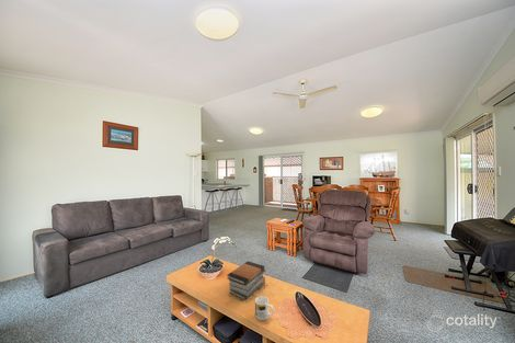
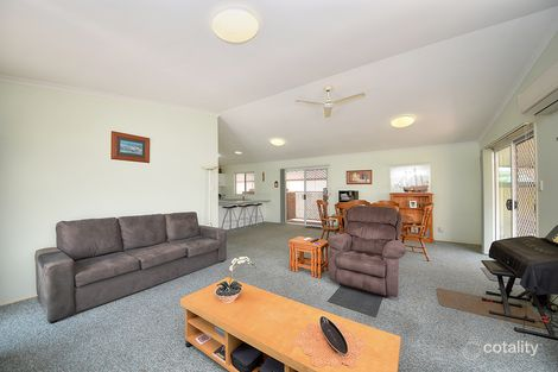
- mug (264, 308)
- book stack (247, 278)
